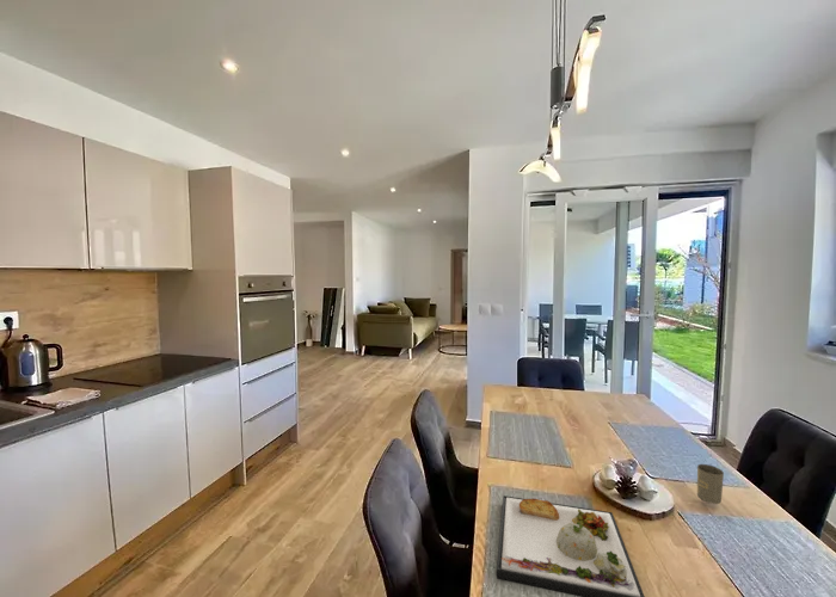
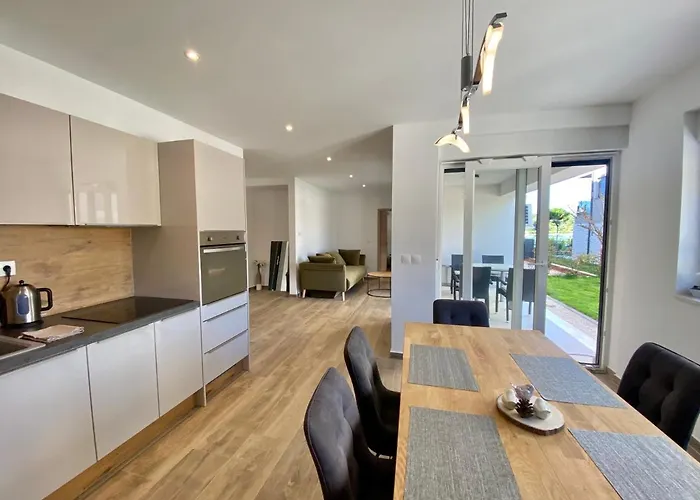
- dinner plate (560, 533)
- bottle (709, 468)
